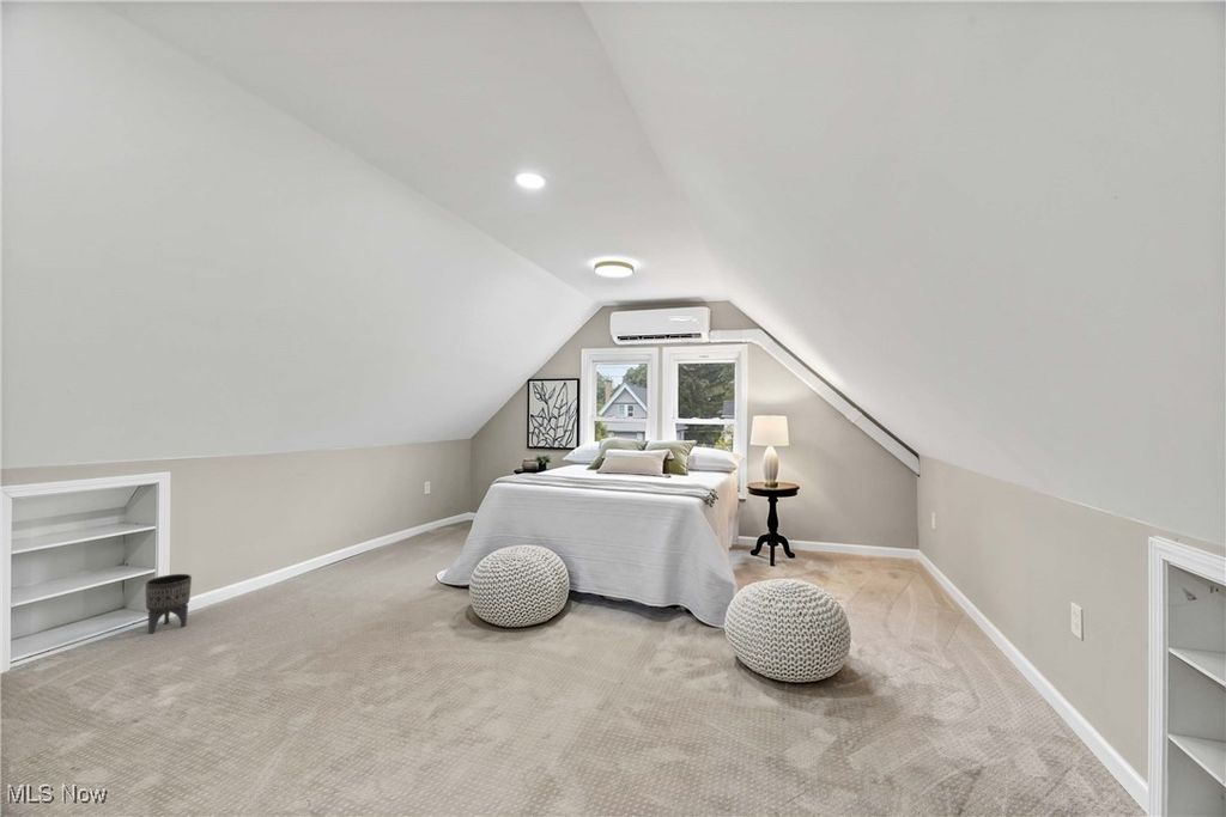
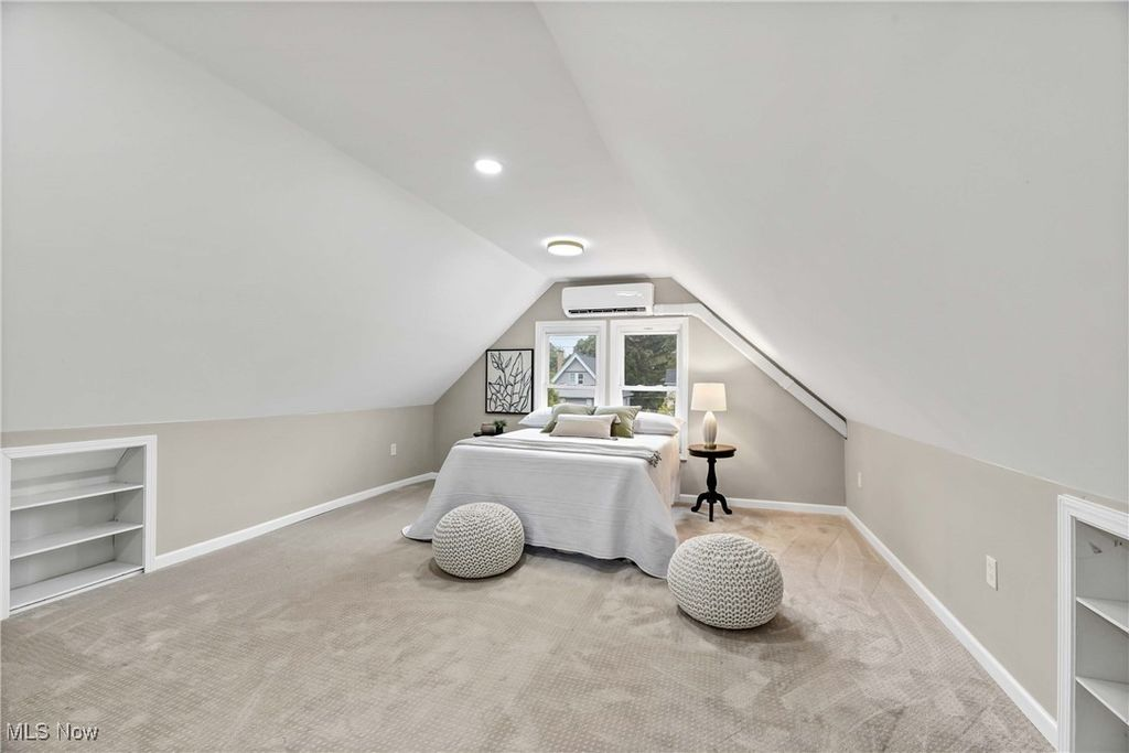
- planter (168, 603)
